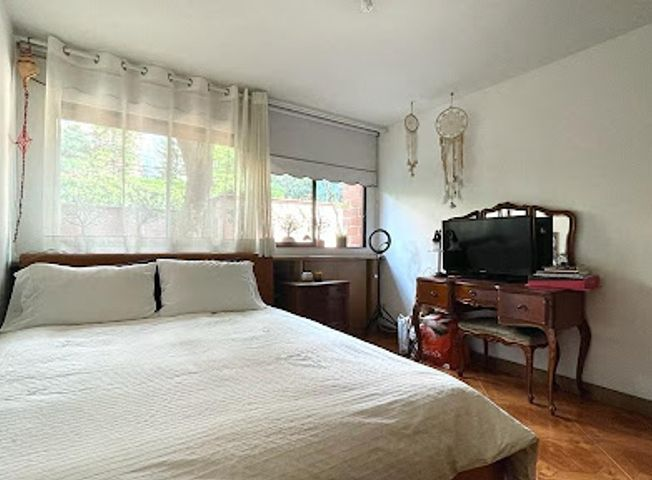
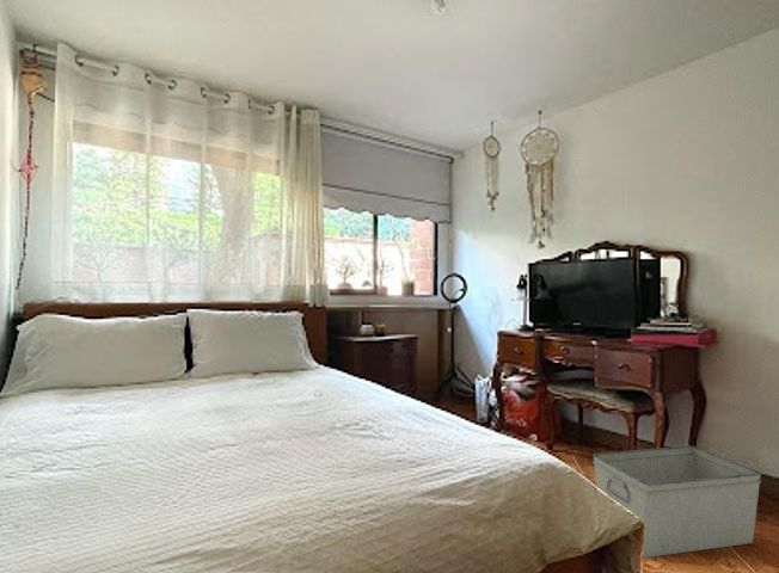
+ storage bin (673, 498)
